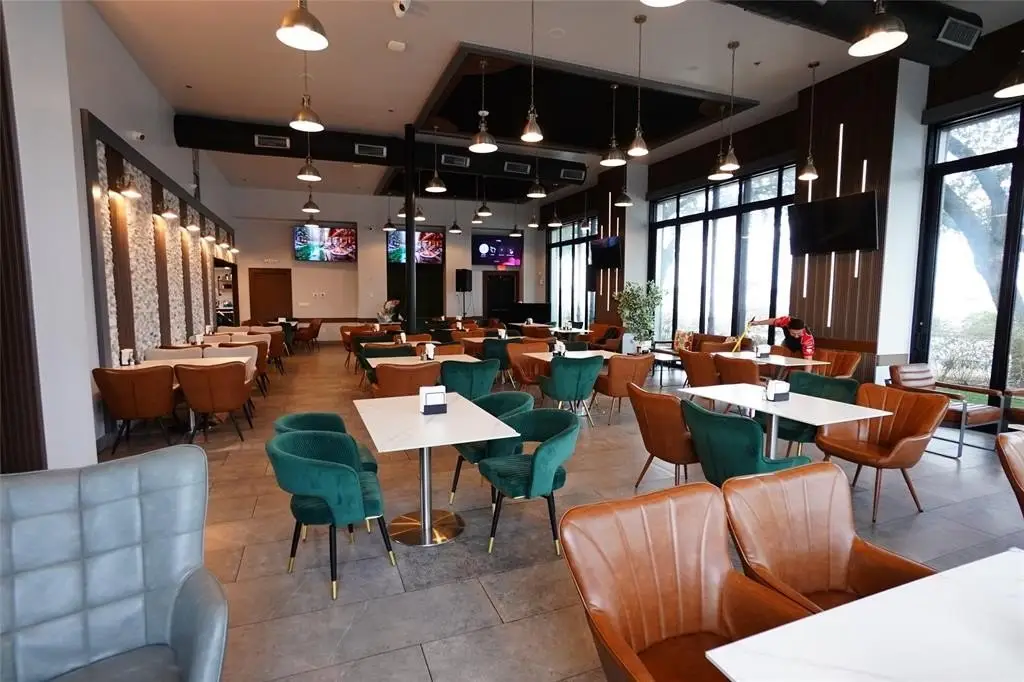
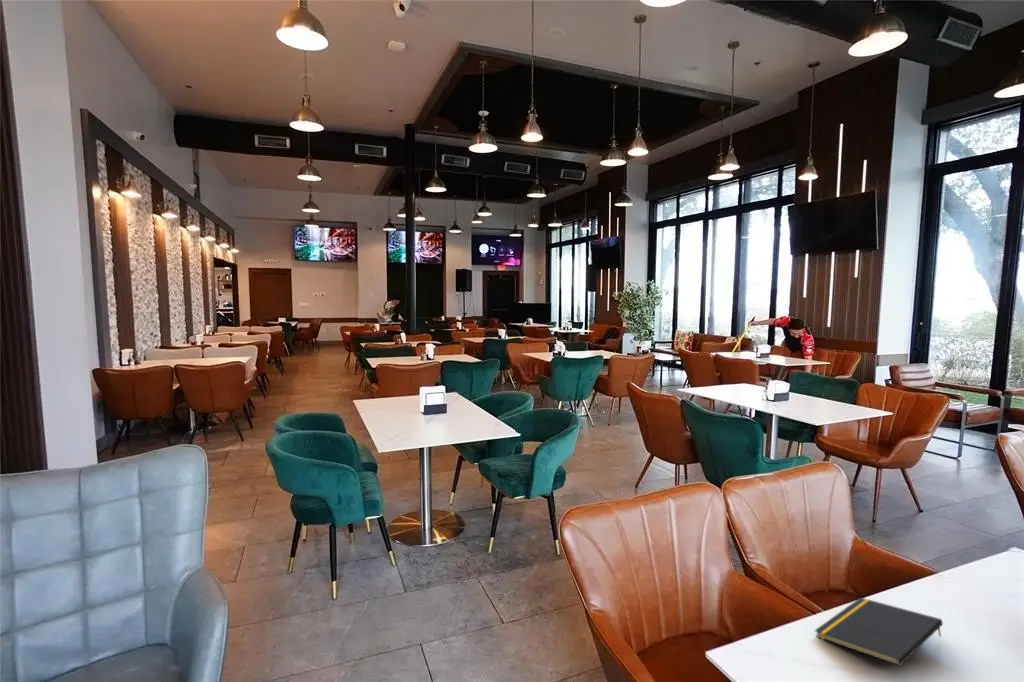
+ notepad (878, 627)
